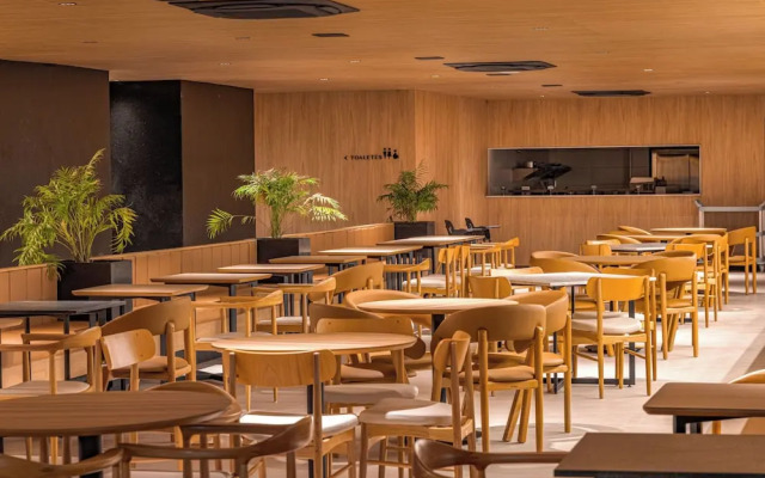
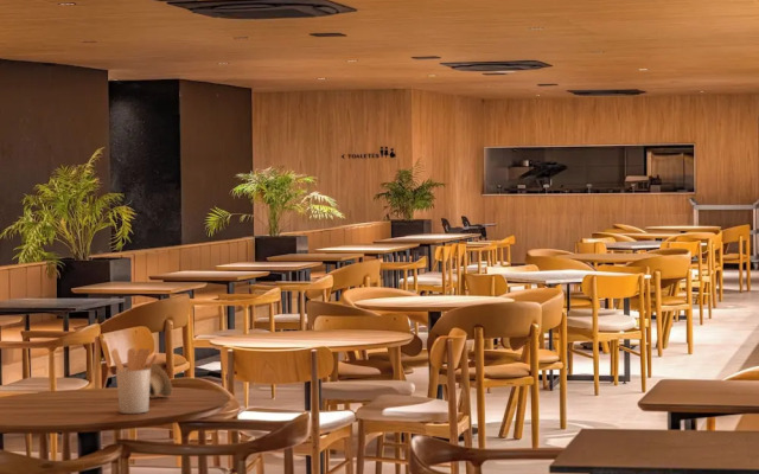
+ utensil holder (135, 378)
+ cup (157, 380)
